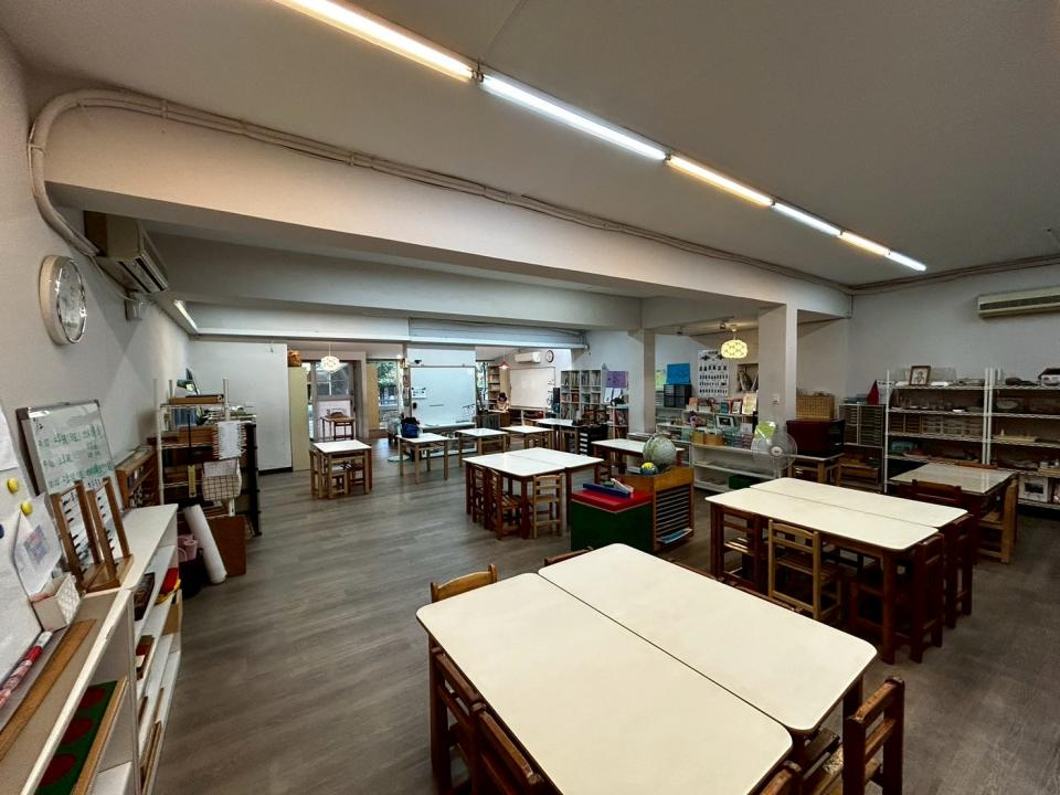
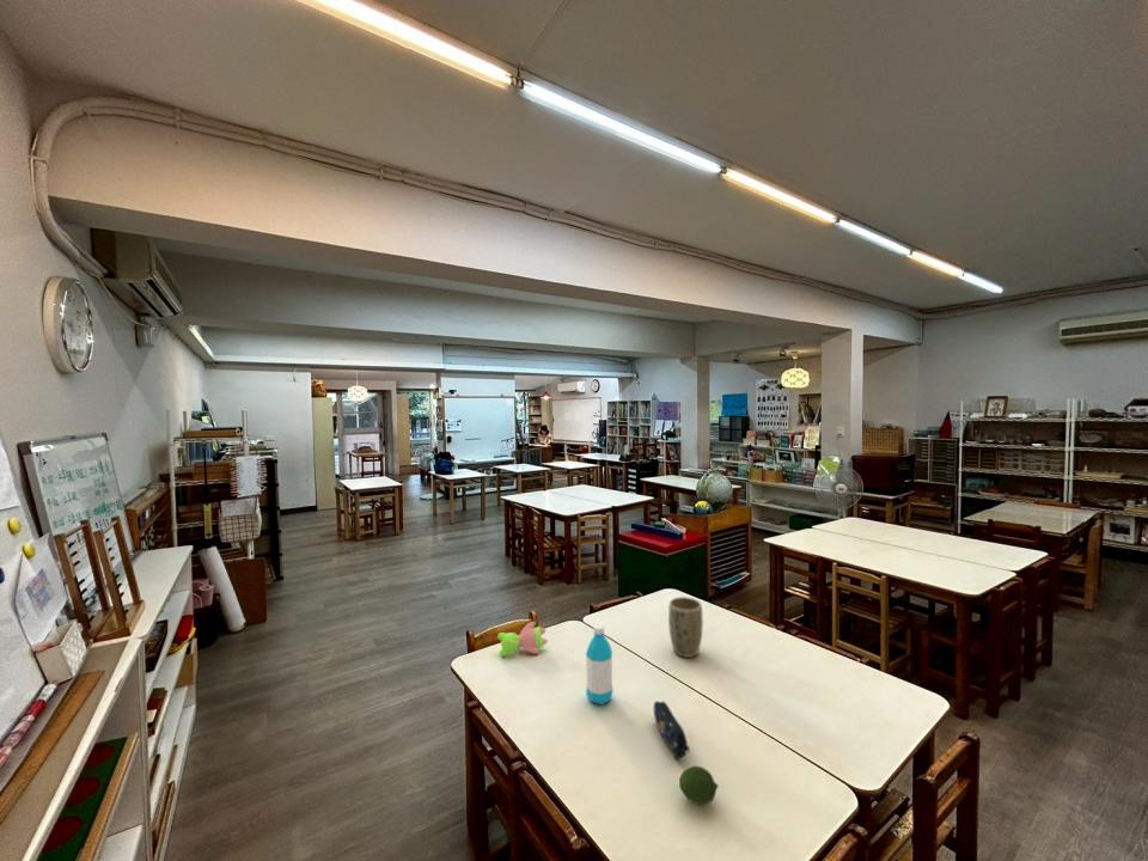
+ pencil case (668, 727)
+ water bottle (599, 662)
+ fruit (697, 784)
+ plant pot (685, 627)
+ stuffed animal (523, 639)
